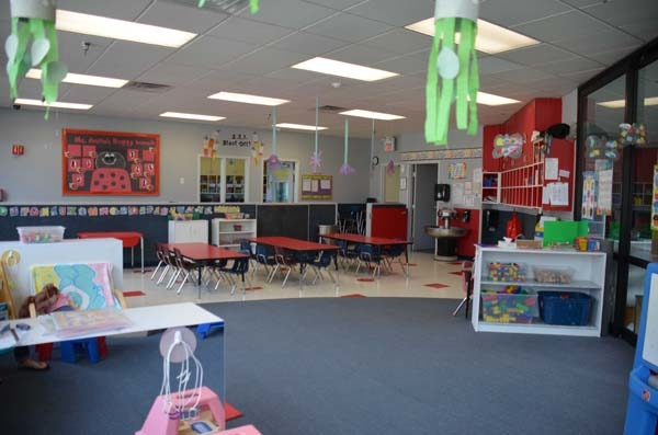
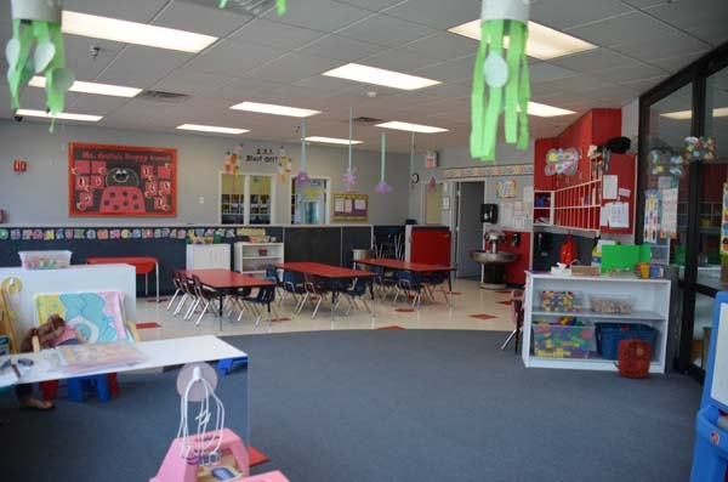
+ backpack (632, 355)
